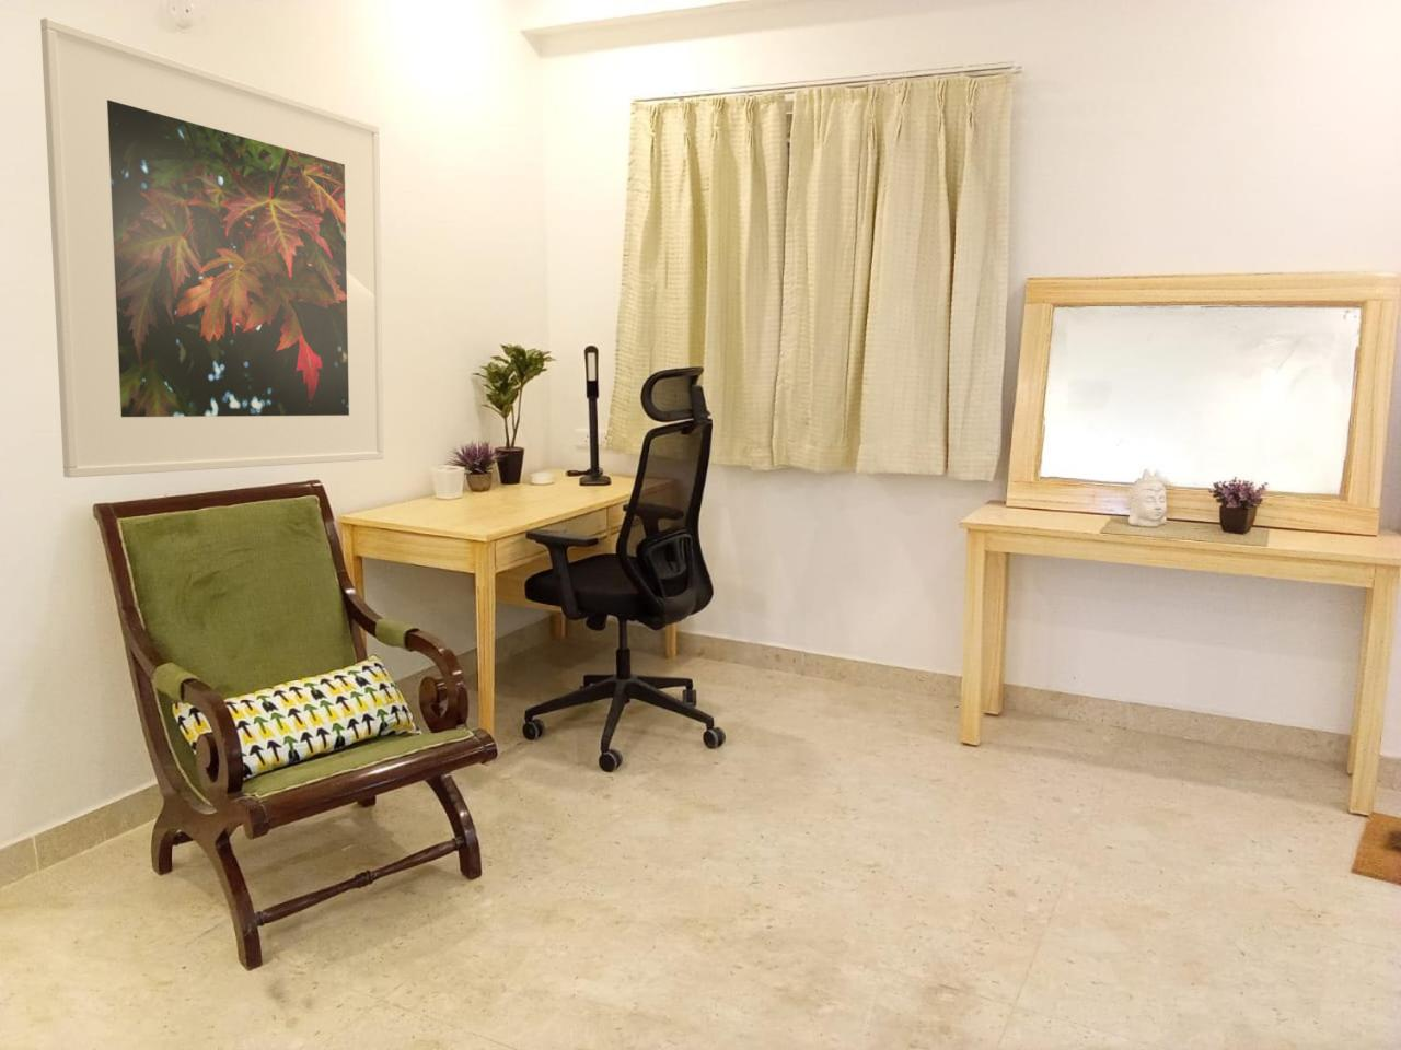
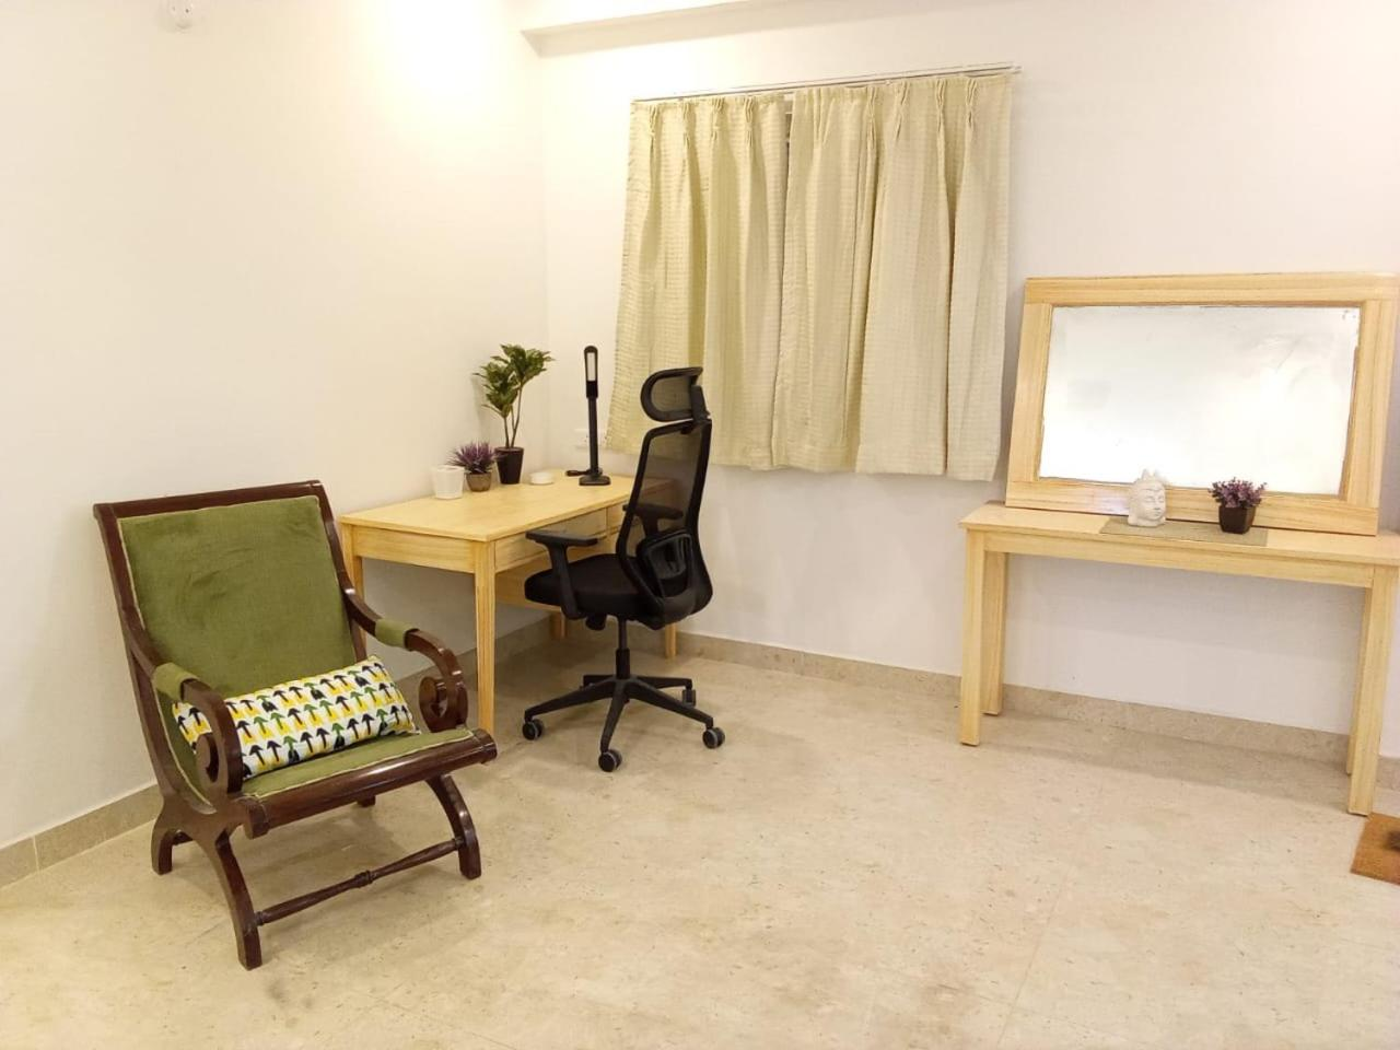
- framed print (242, 278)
